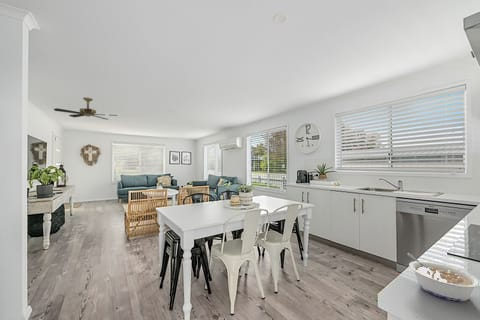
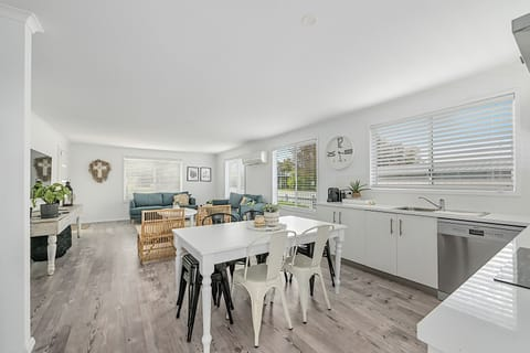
- legume (439, 278)
- ceiling fan (87, 106)
